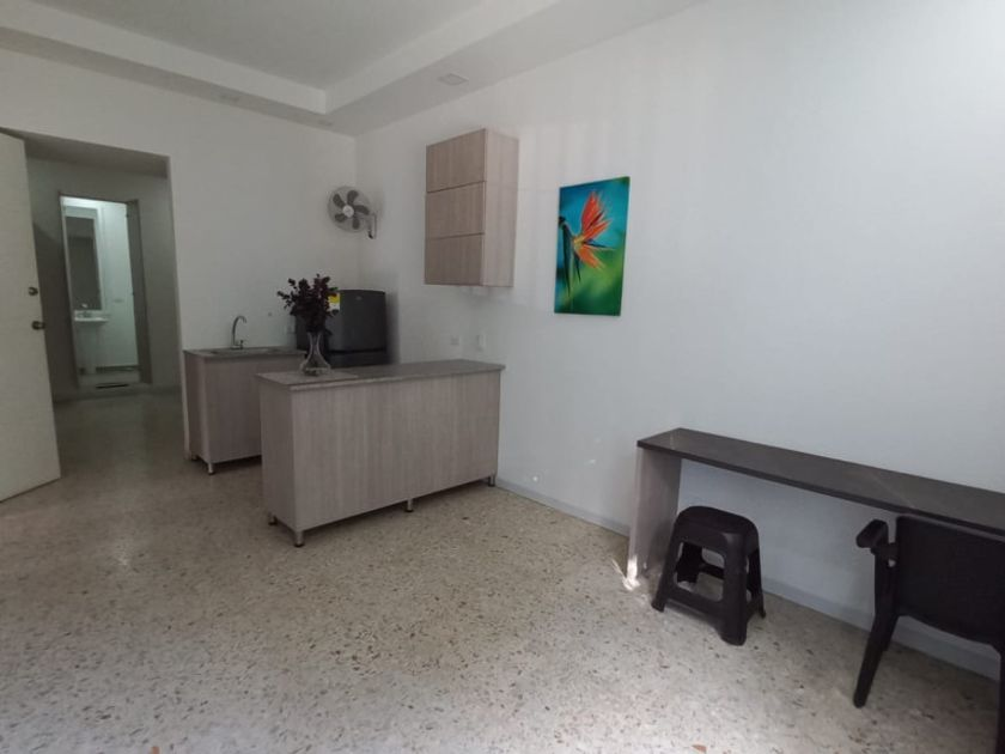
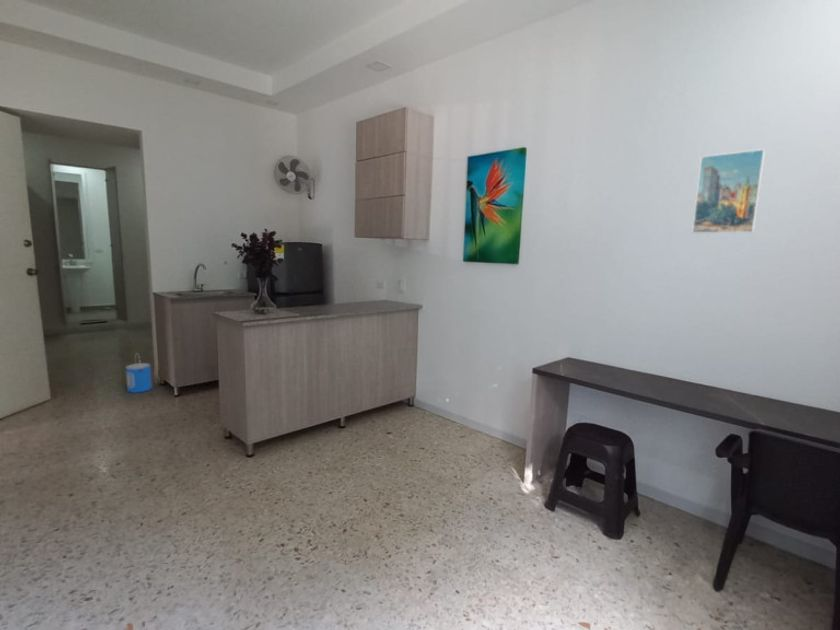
+ bucket (138, 371)
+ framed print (726, 193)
